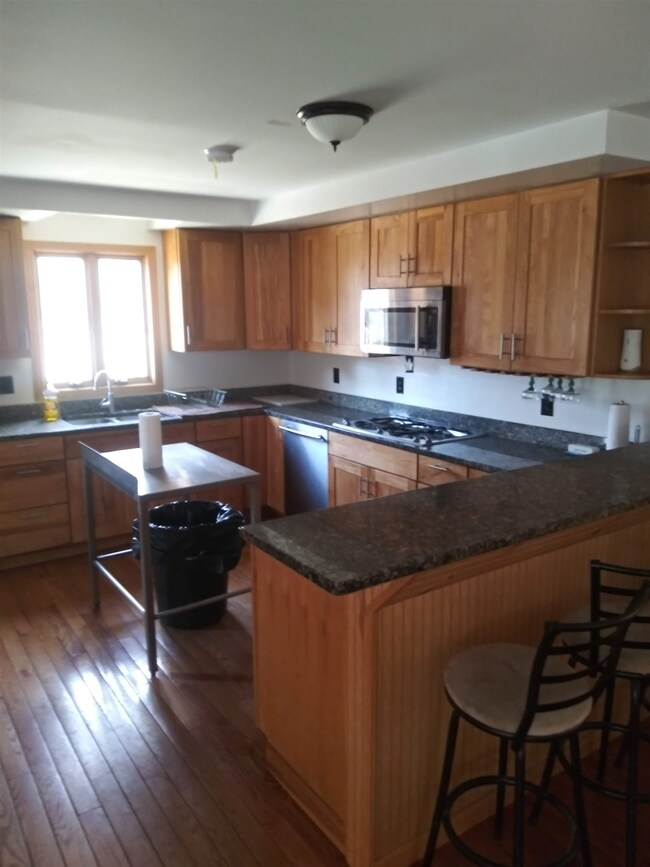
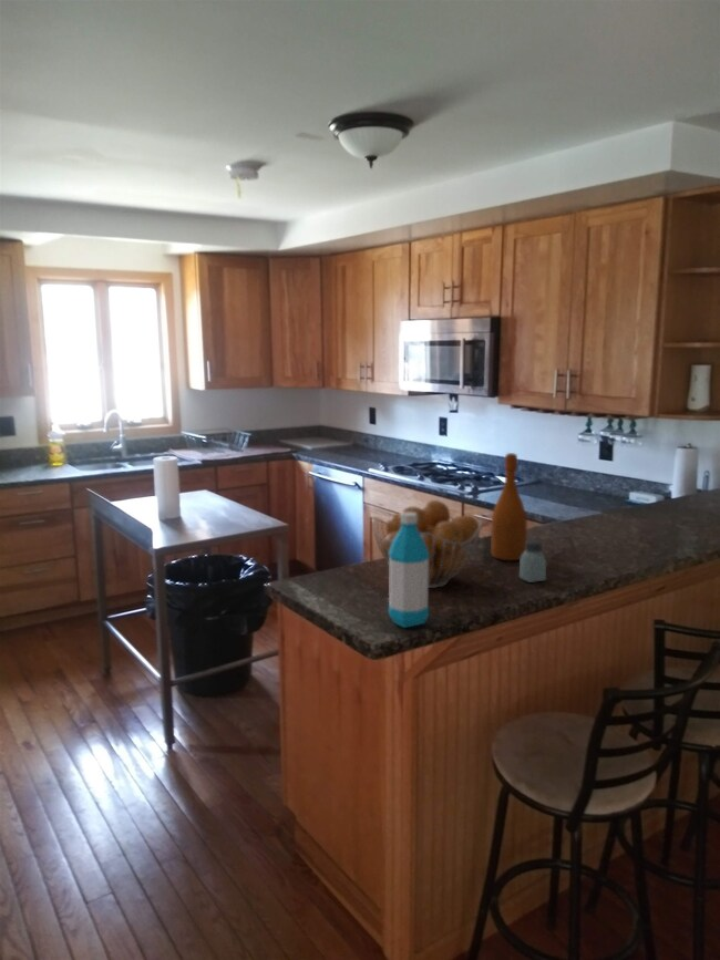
+ saltshaker (533, 560)
+ wine bottle (510, 505)
+ water bottle (408, 568)
+ fruit basket (425, 543)
